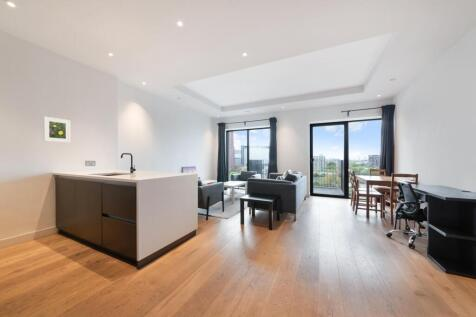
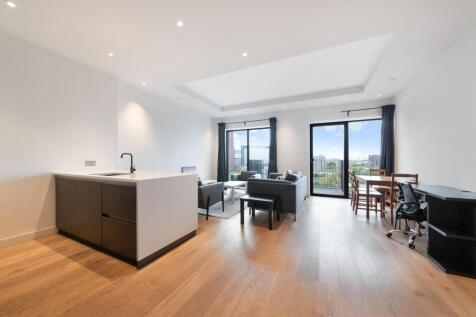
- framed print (57, 130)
